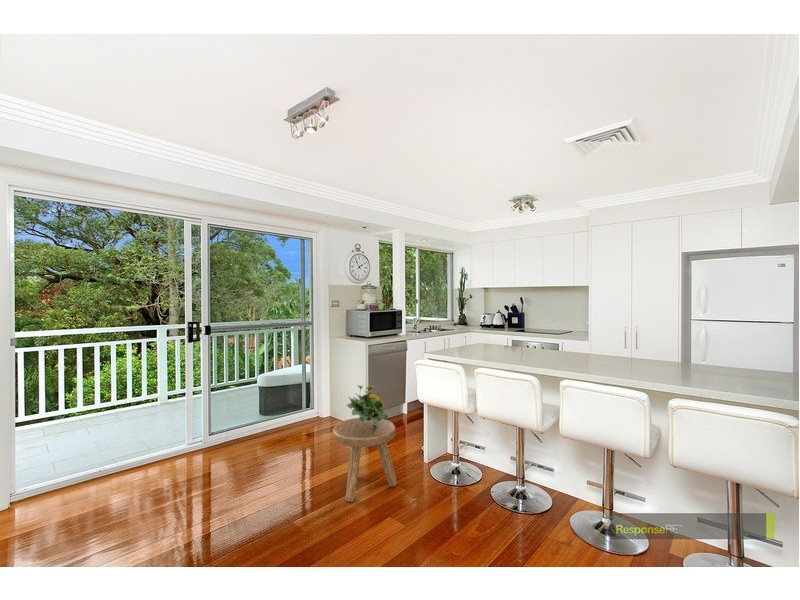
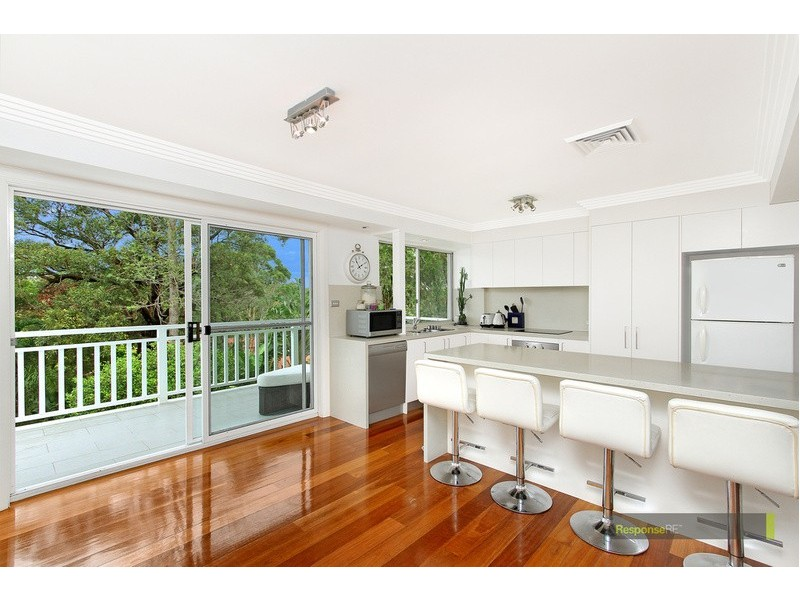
- stool (359, 456)
- flowering plant (365, 406)
